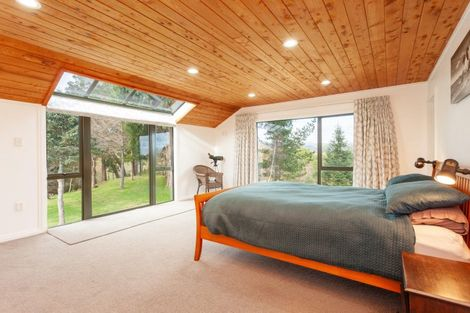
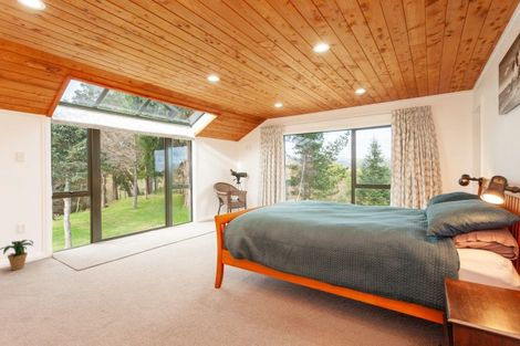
+ potted plant (18, 254)
